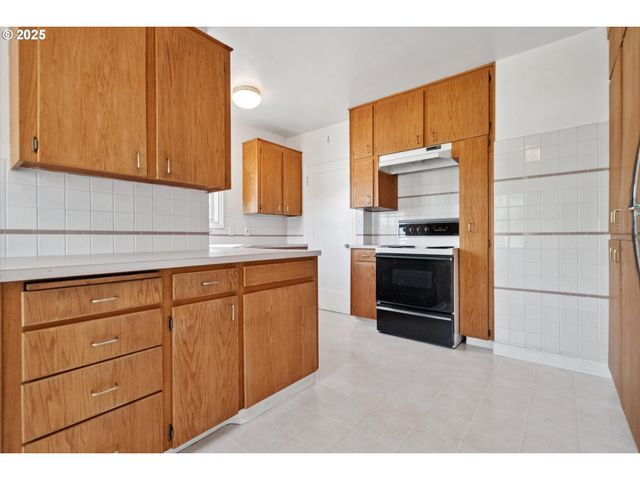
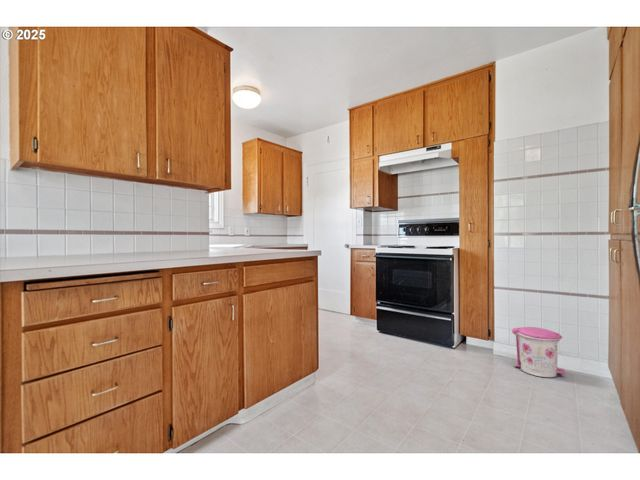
+ trash can (537, 350)
